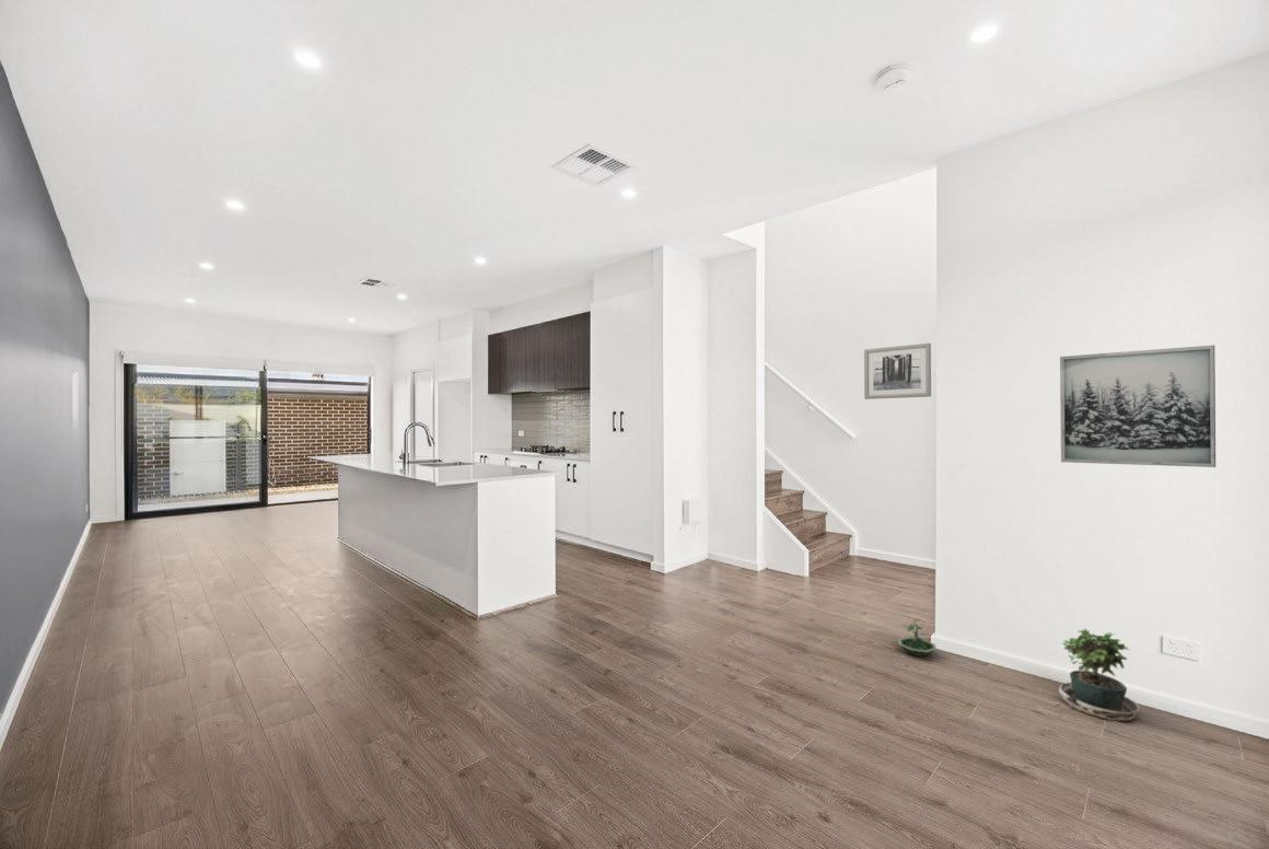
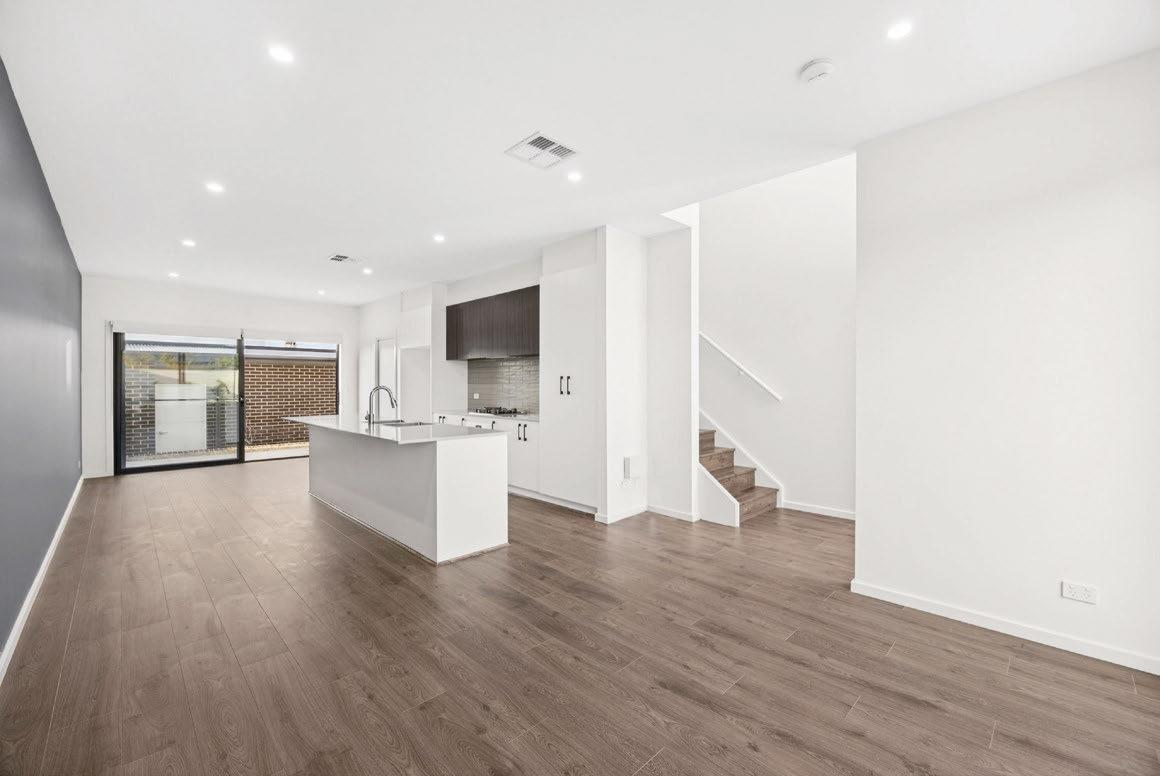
- wall art (1132, 407)
- potted plant (1094, 667)
- terrarium (916, 625)
- wall art (896, 372)
